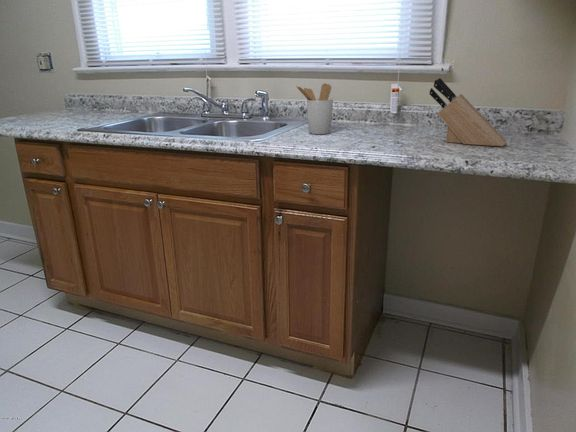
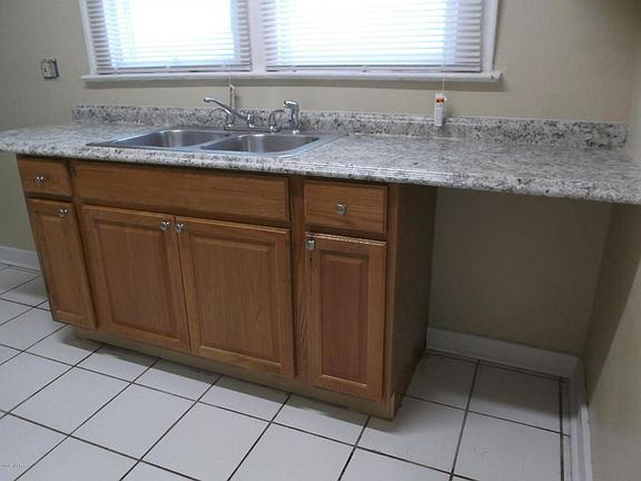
- utensil holder (313, 108)
- knife block (467, 111)
